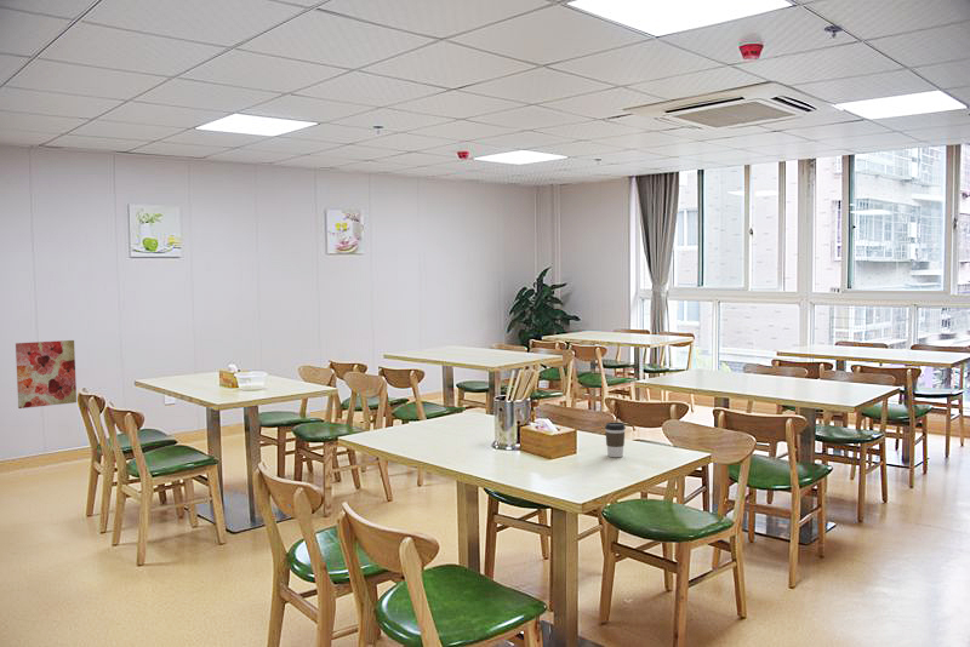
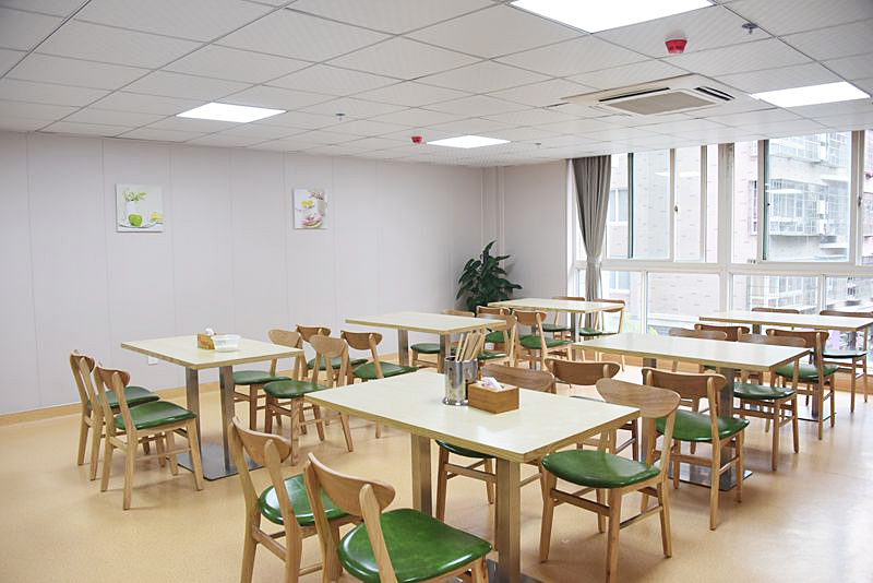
- coffee cup (615, 440)
- wall art (46, 373)
